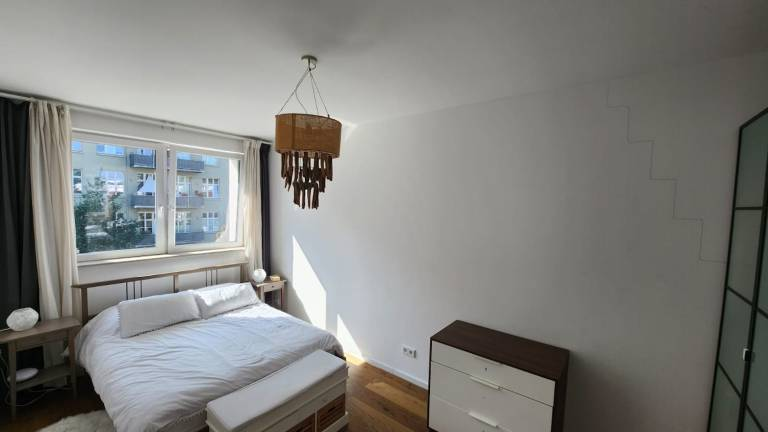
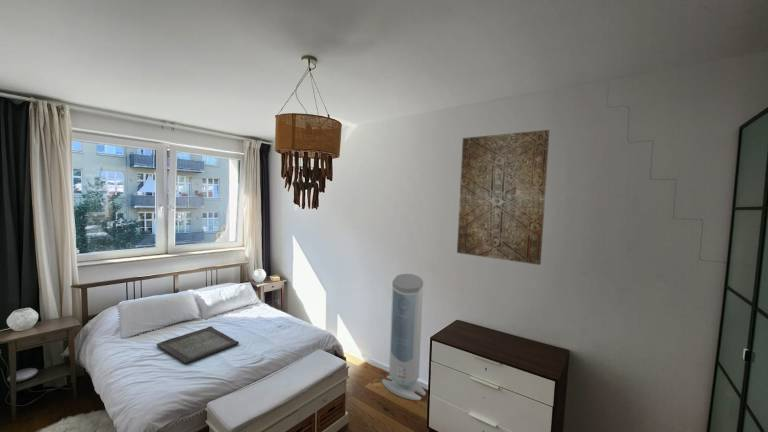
+ air purifier (405, 332)
+ wall art (499, 197)
+ serving tray (198, 343)
